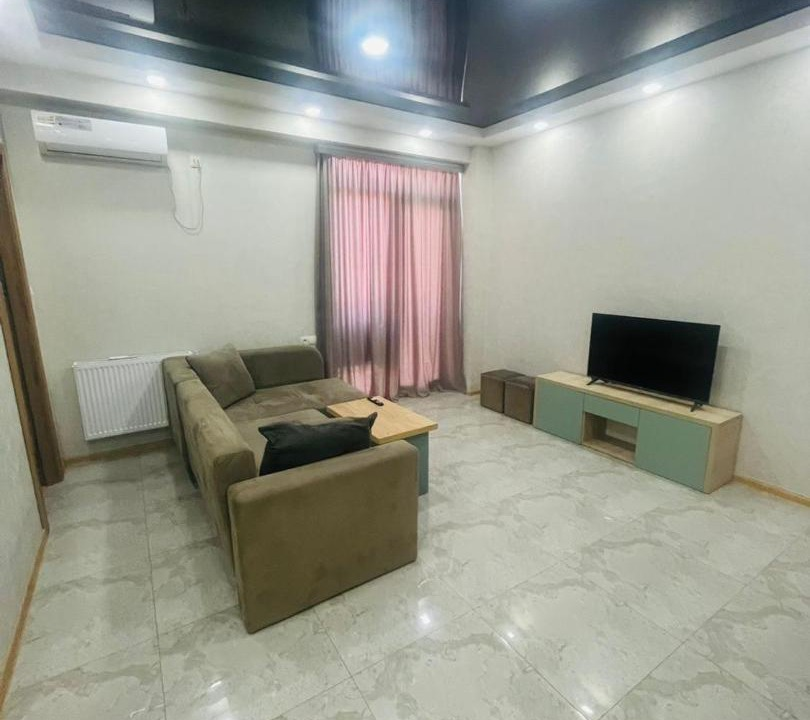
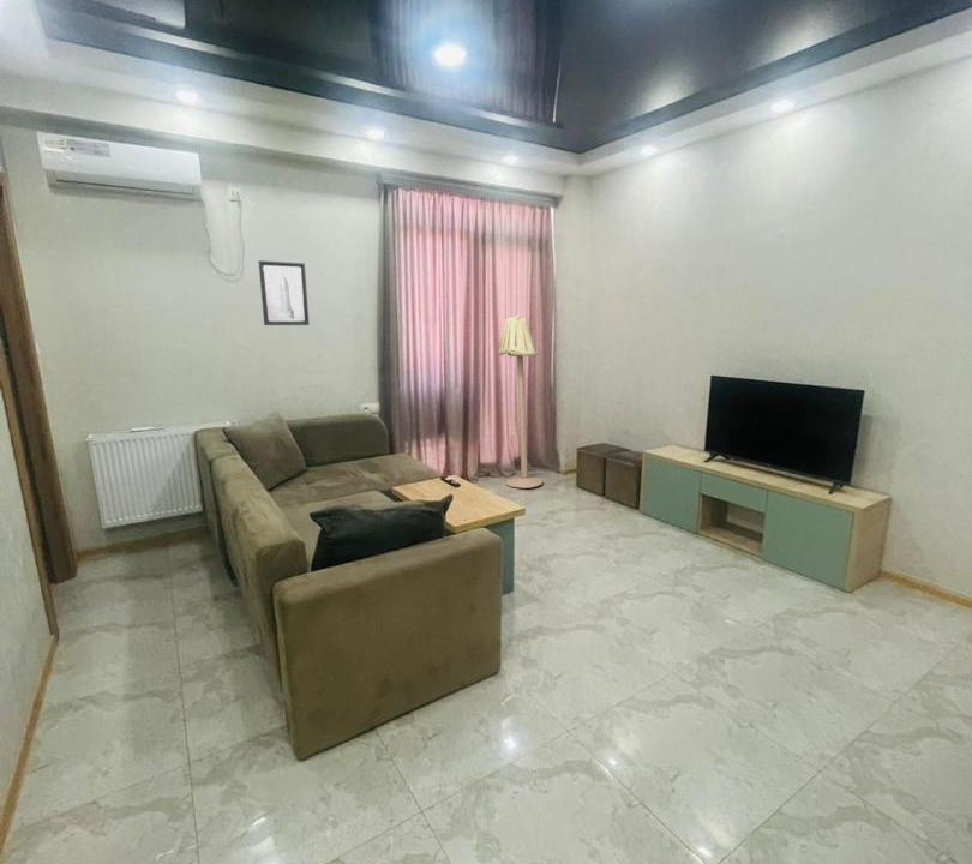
+ floor lamp (518, 401)
+ wall art (284, 294)
